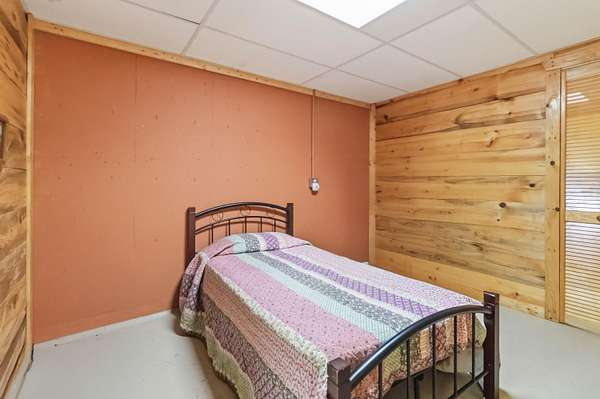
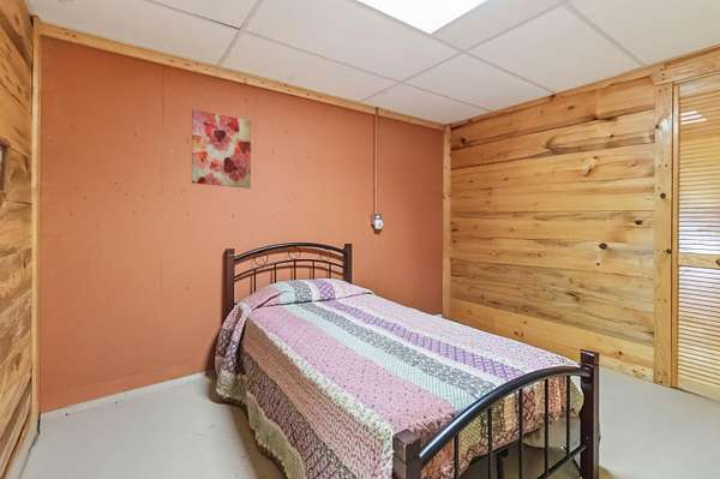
+ wall art (222, 150)
